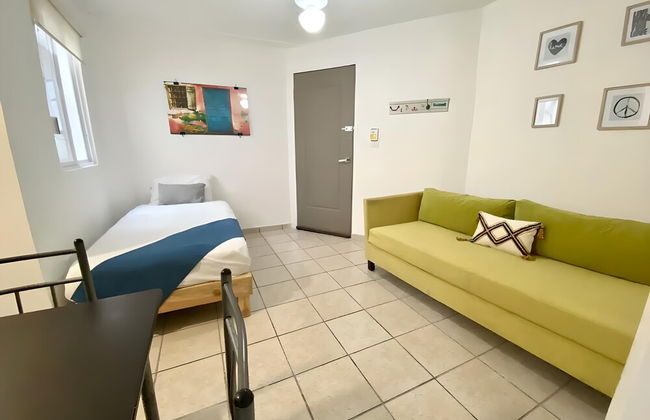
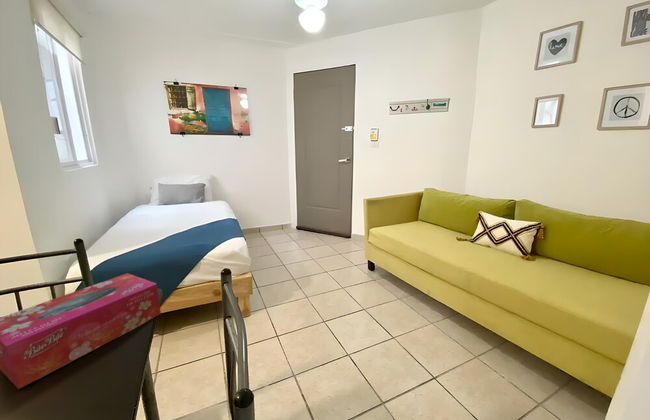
+ tissue box (84, 318)
